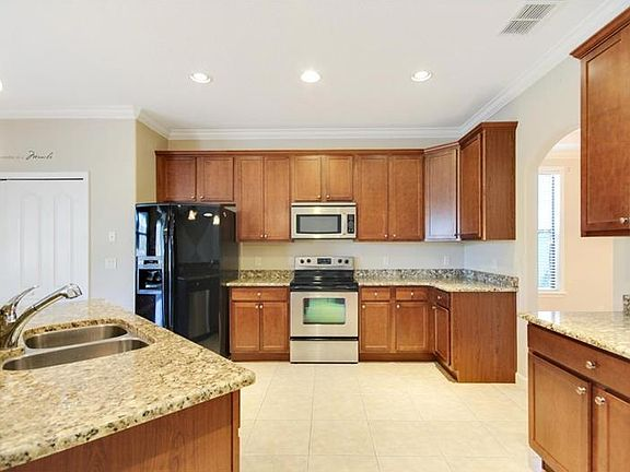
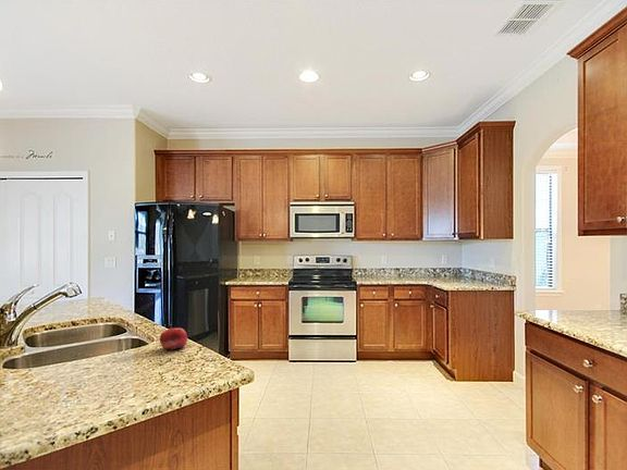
+ fruit (173, 337)
